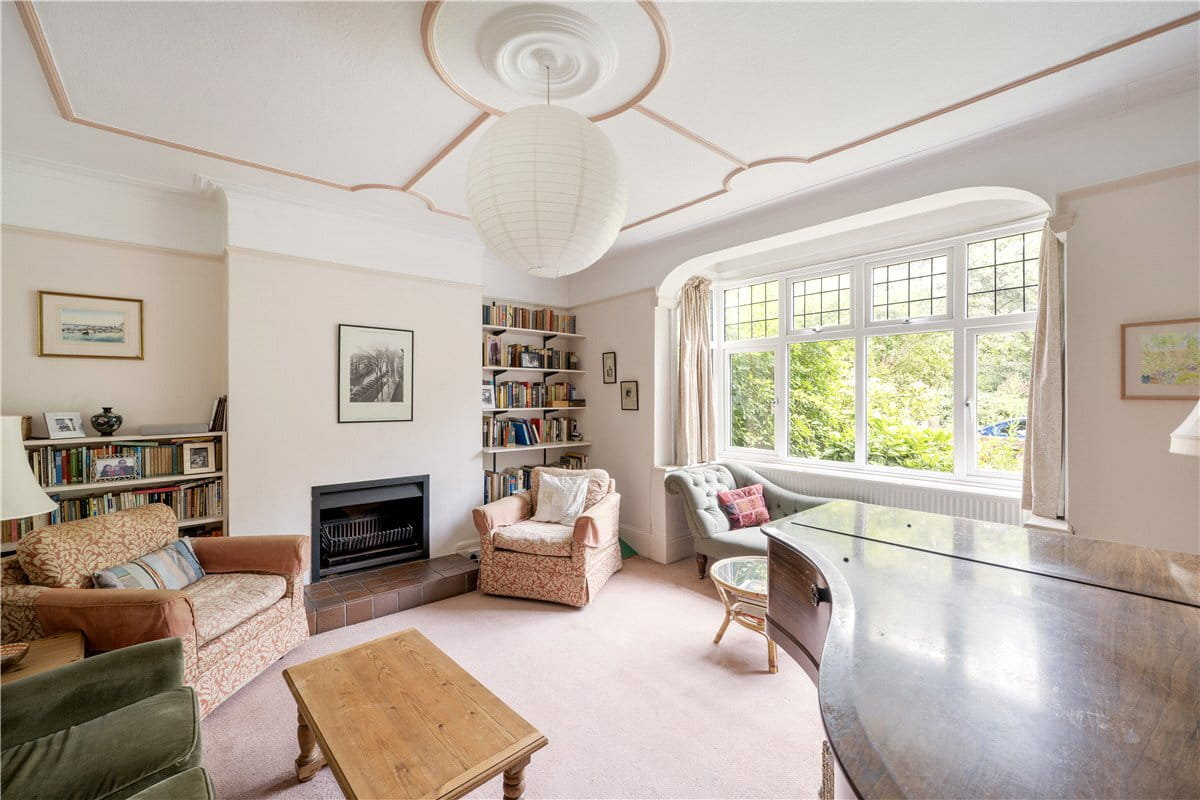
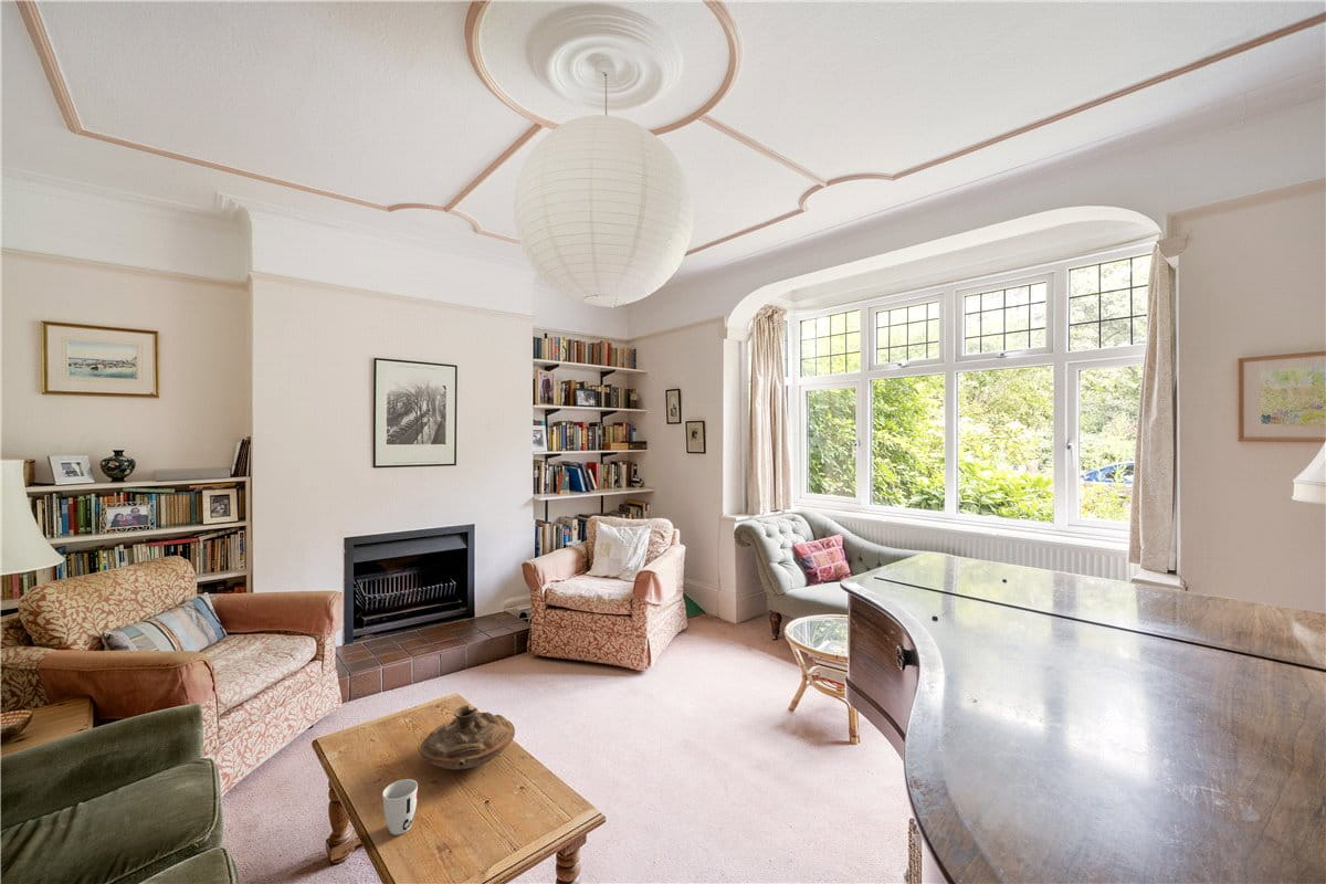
+ cup (400, 808)
+ decorative bowl (469, 733)
